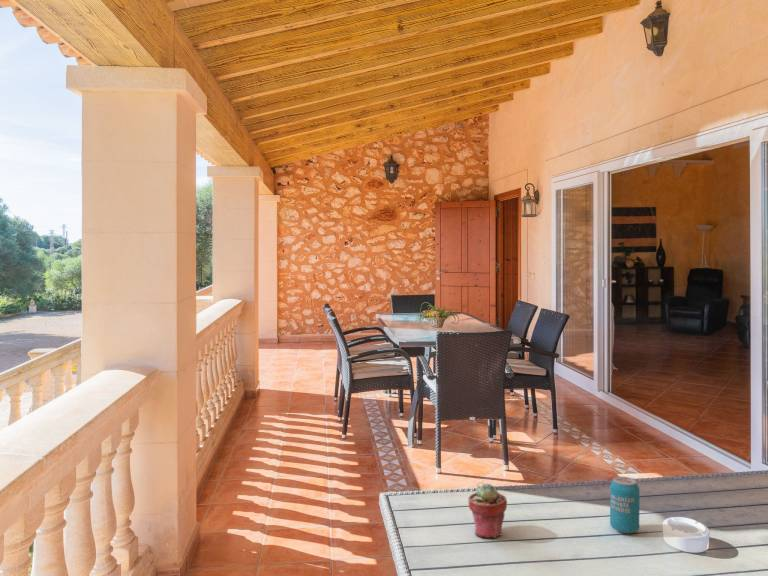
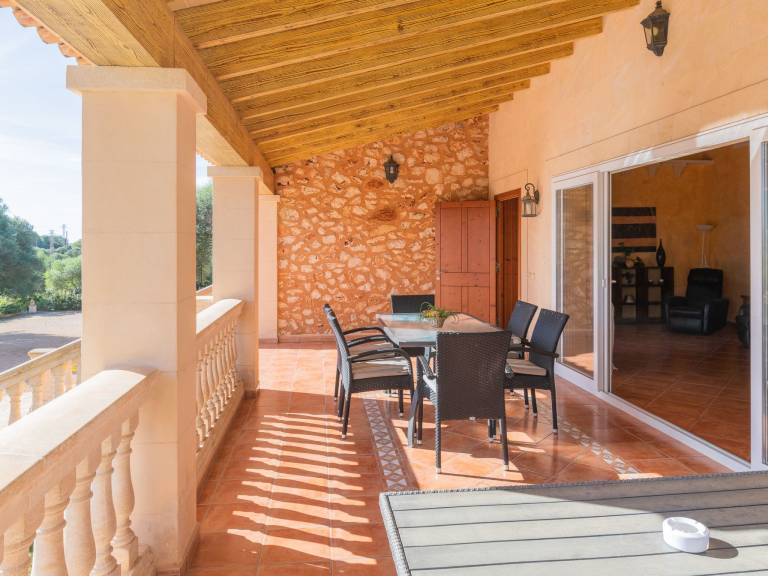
- beverage can (624, 504)
- potted succulent (487, 508)
